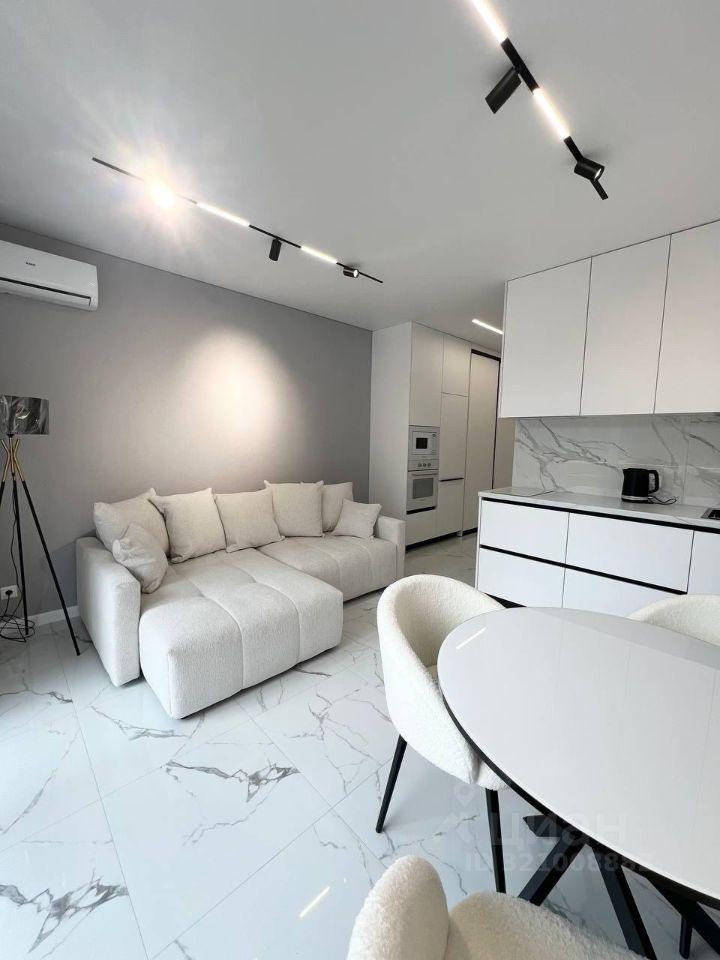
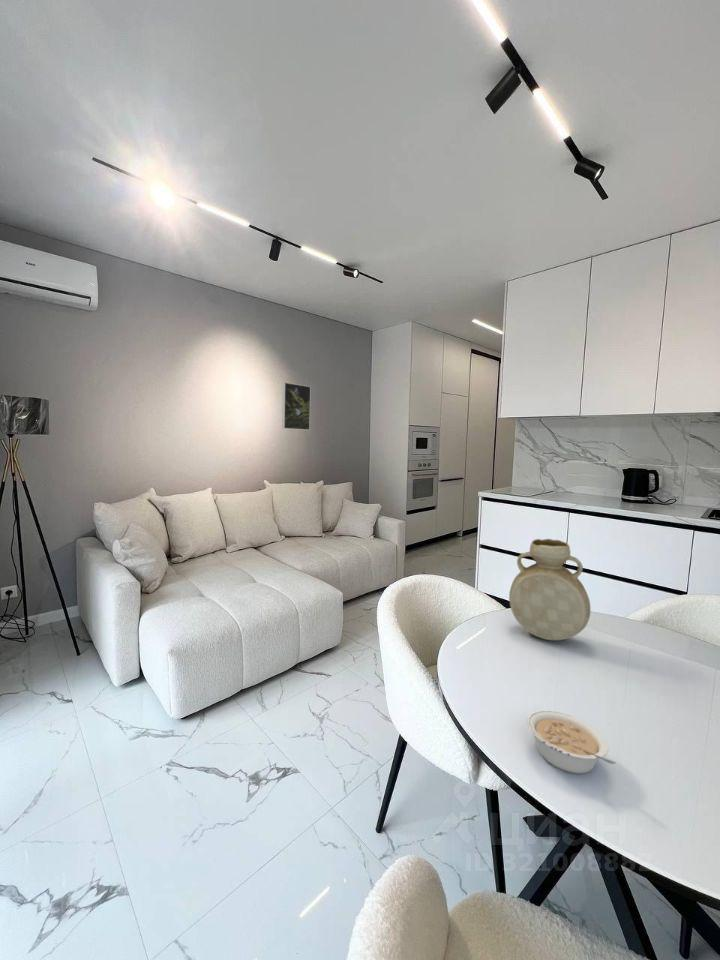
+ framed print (296, 407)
+ legume (568, 742)
+ vase (549, 589)
